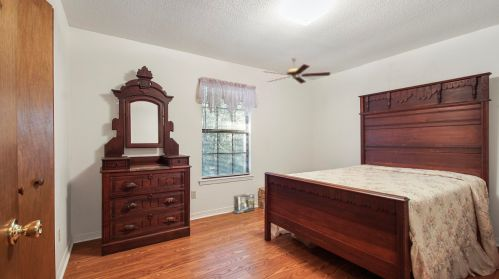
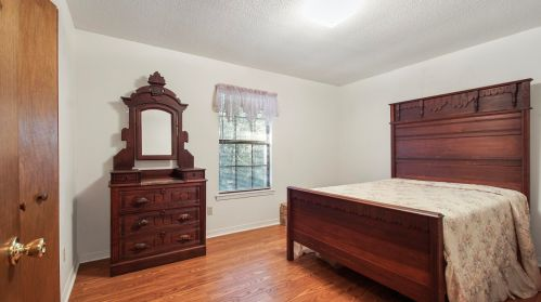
- box (244, 203)
- ceiling fan (296, 69)
